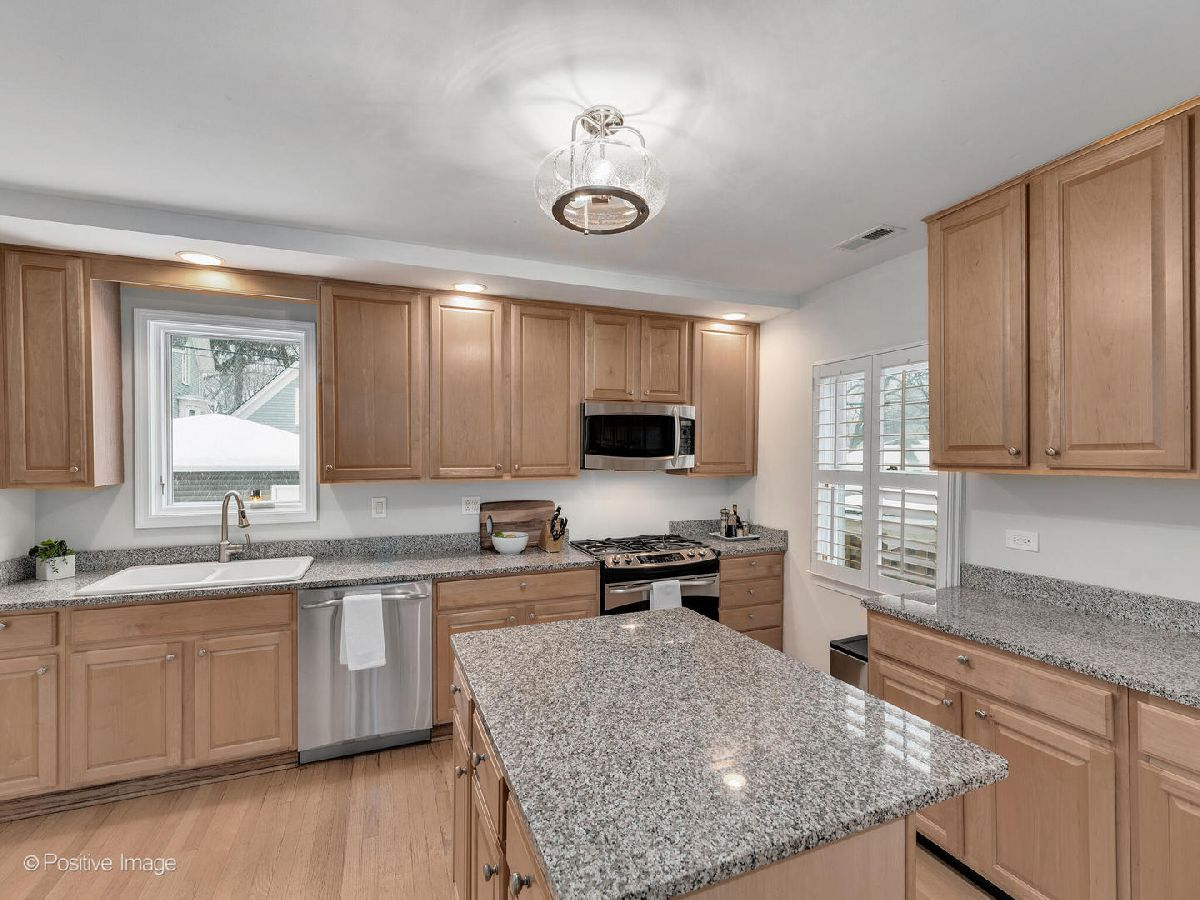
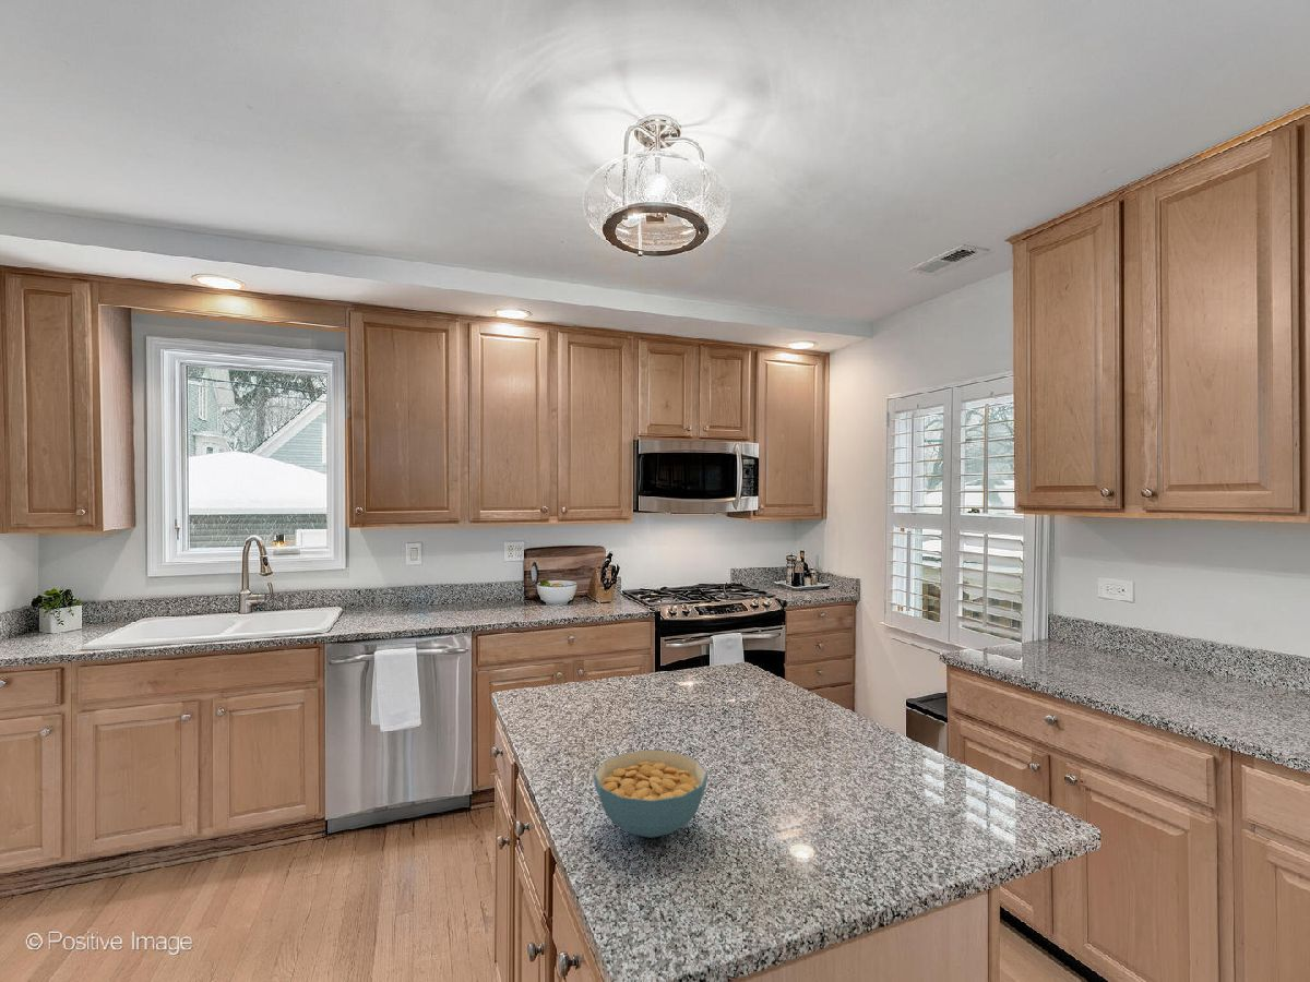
+ cereal bowl (651, 800)
